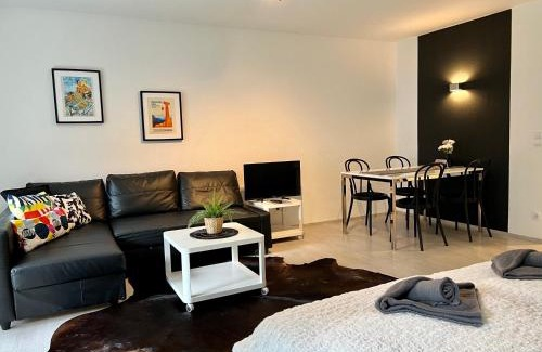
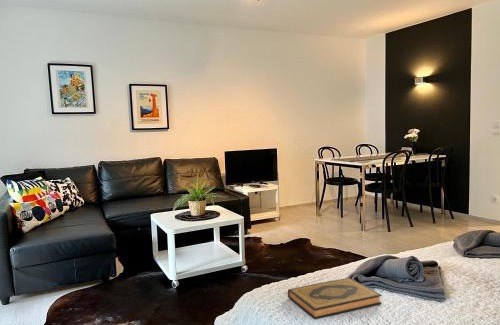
+ hardback book (333, 296)
